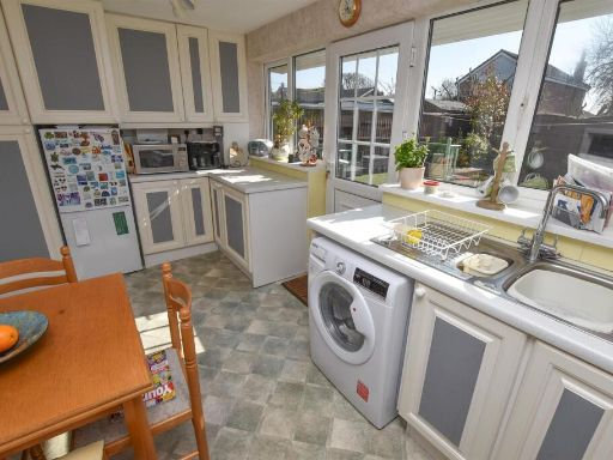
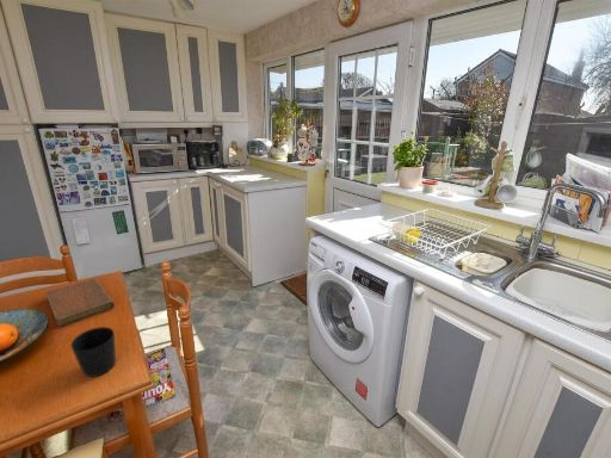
+ notebook (79, 299)
+ cup (95, 349)
